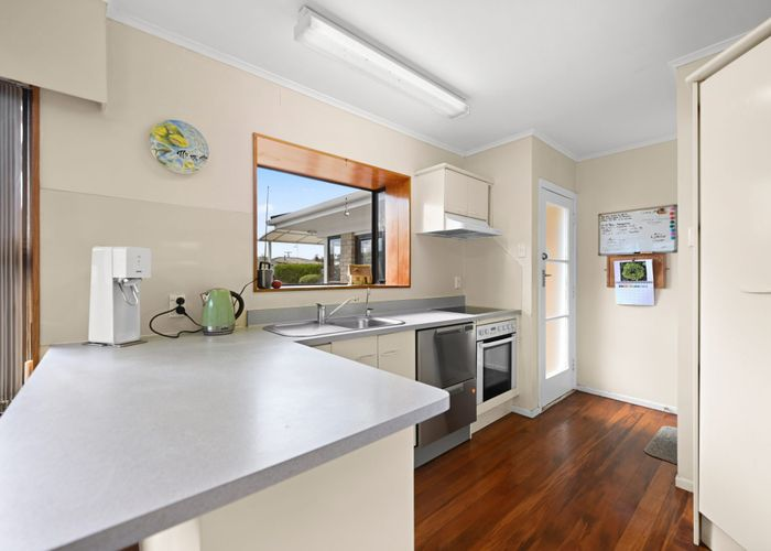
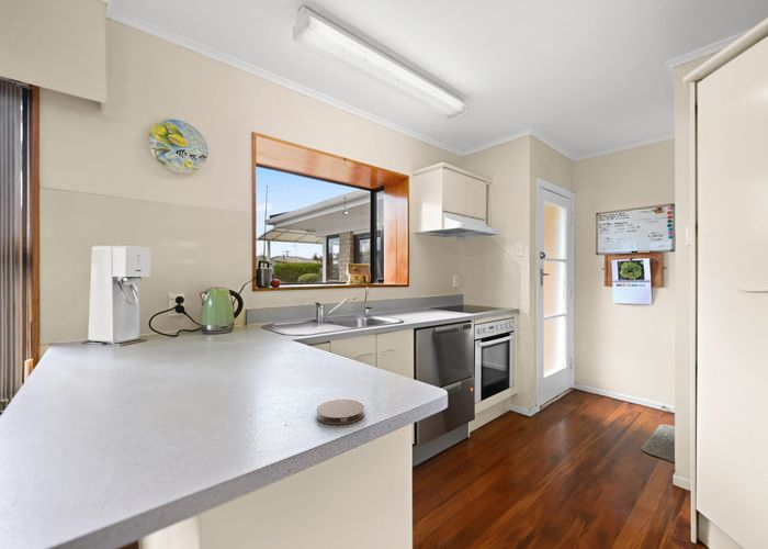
+ coaster (340, 411)
